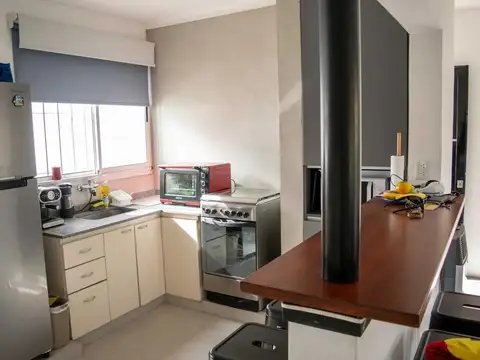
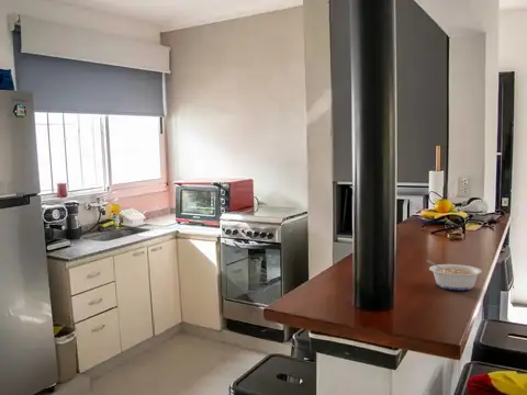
+ legume (452, 275)
